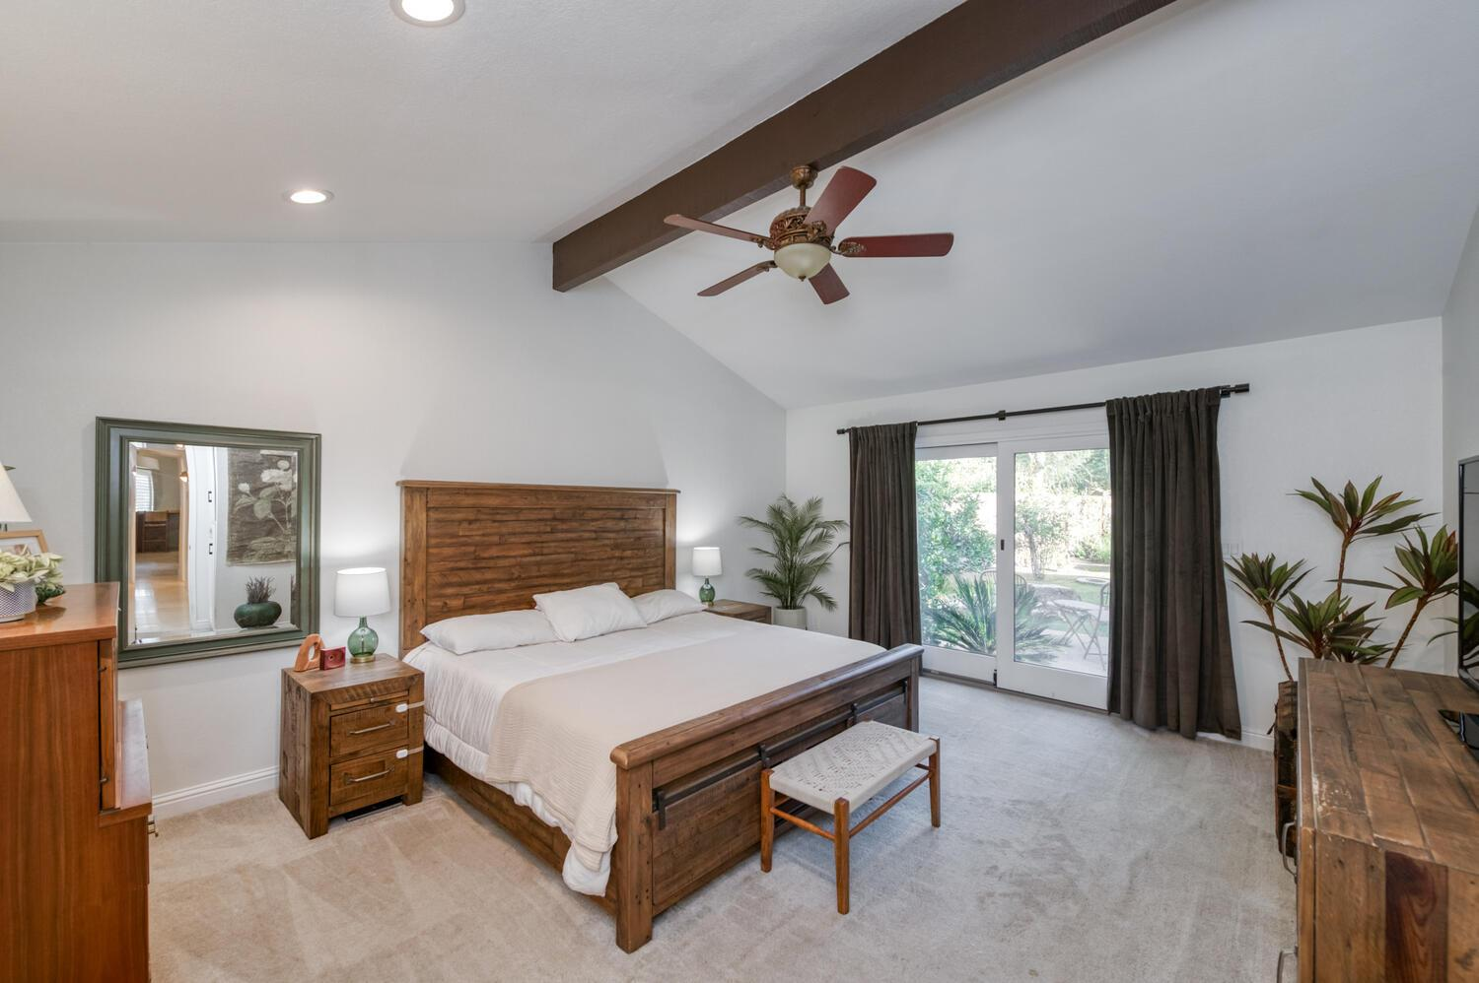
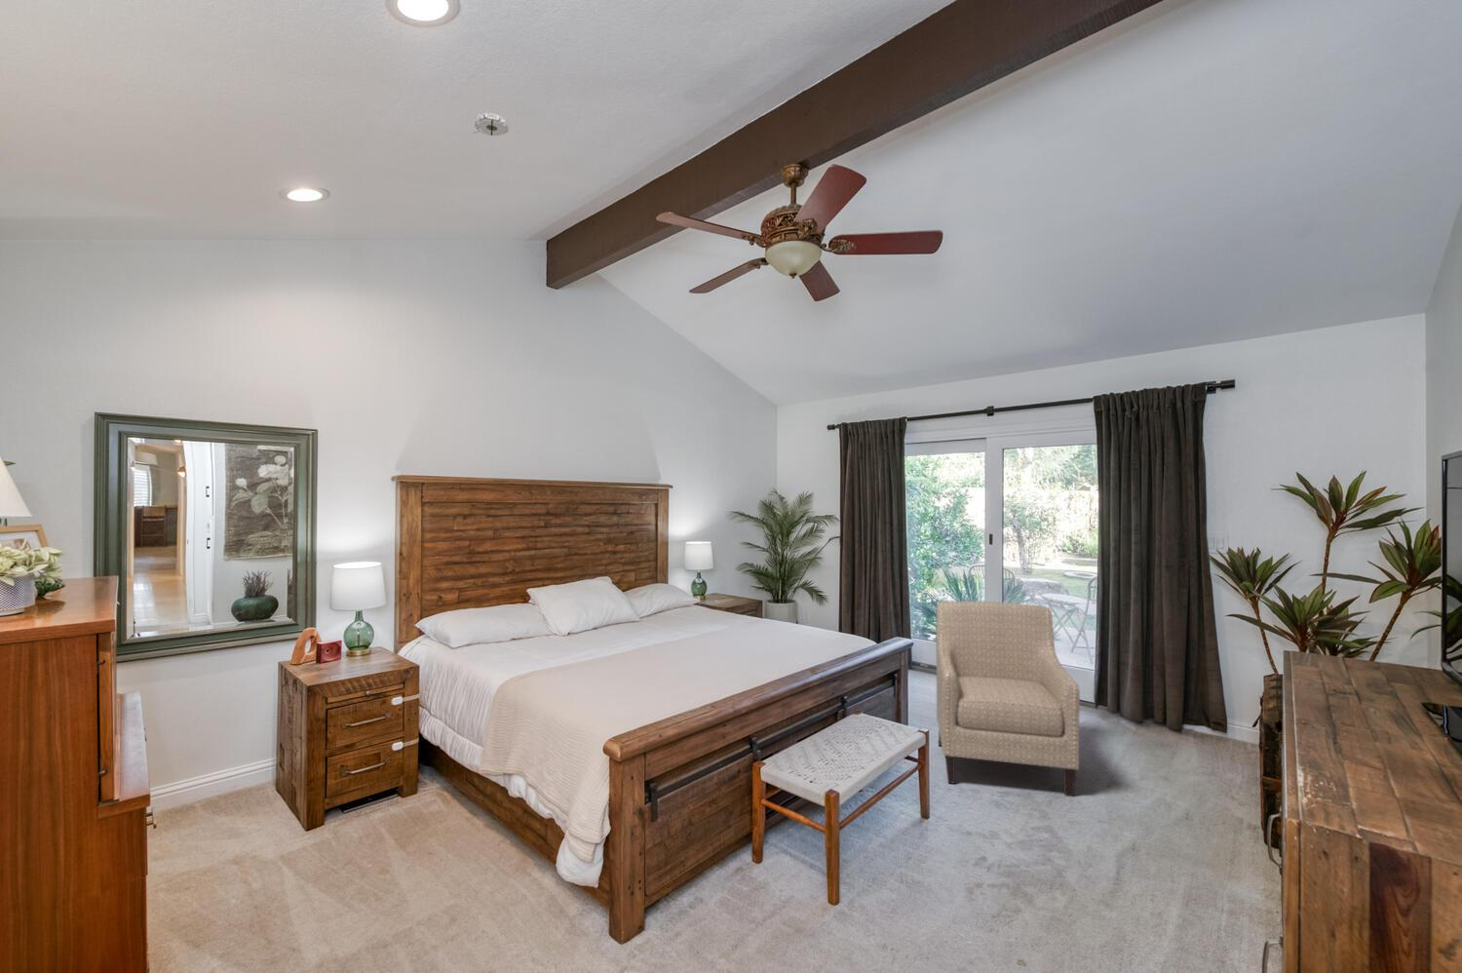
+ smoke detector (491, 124)
+ chair (999, 687)
